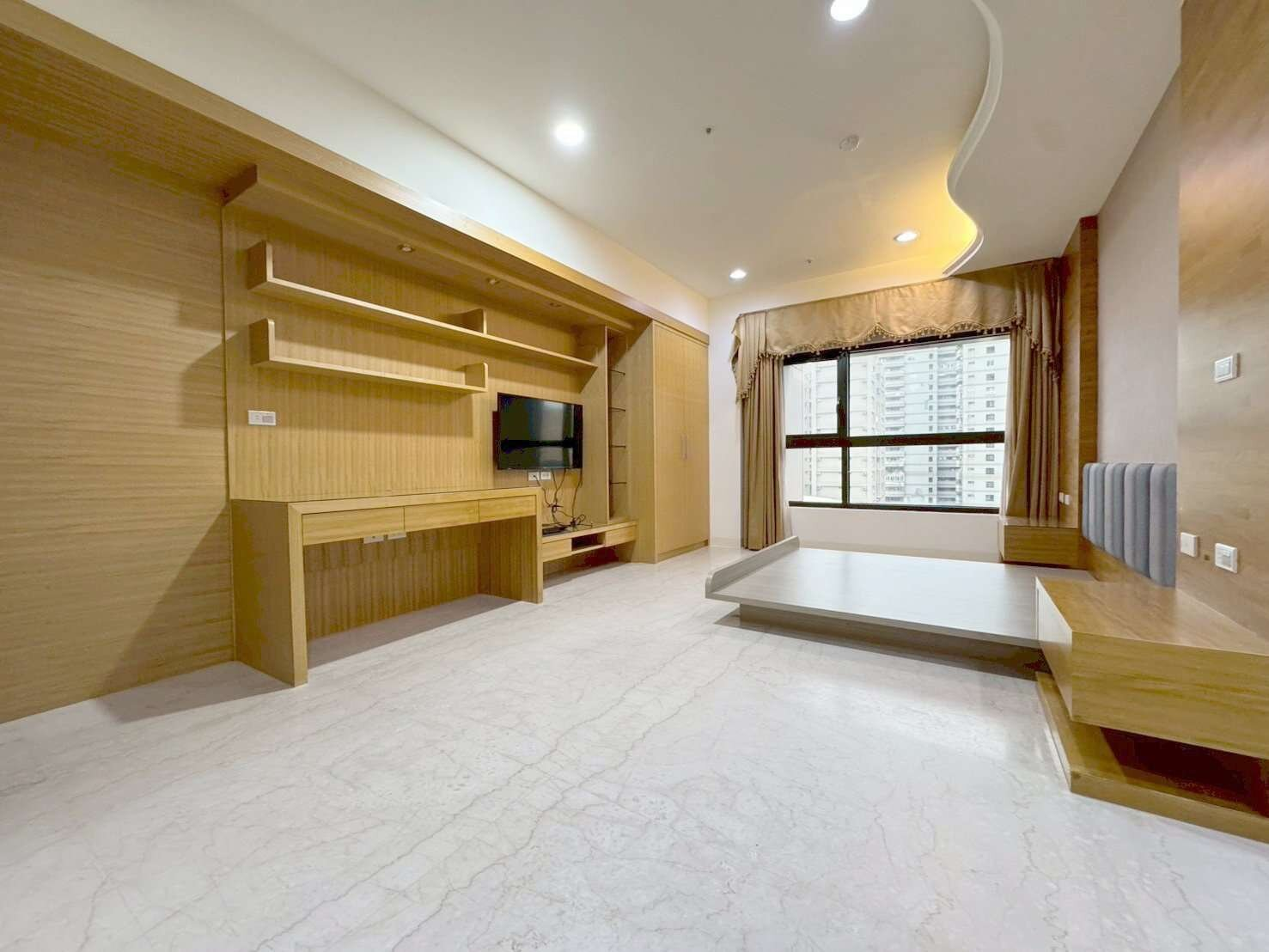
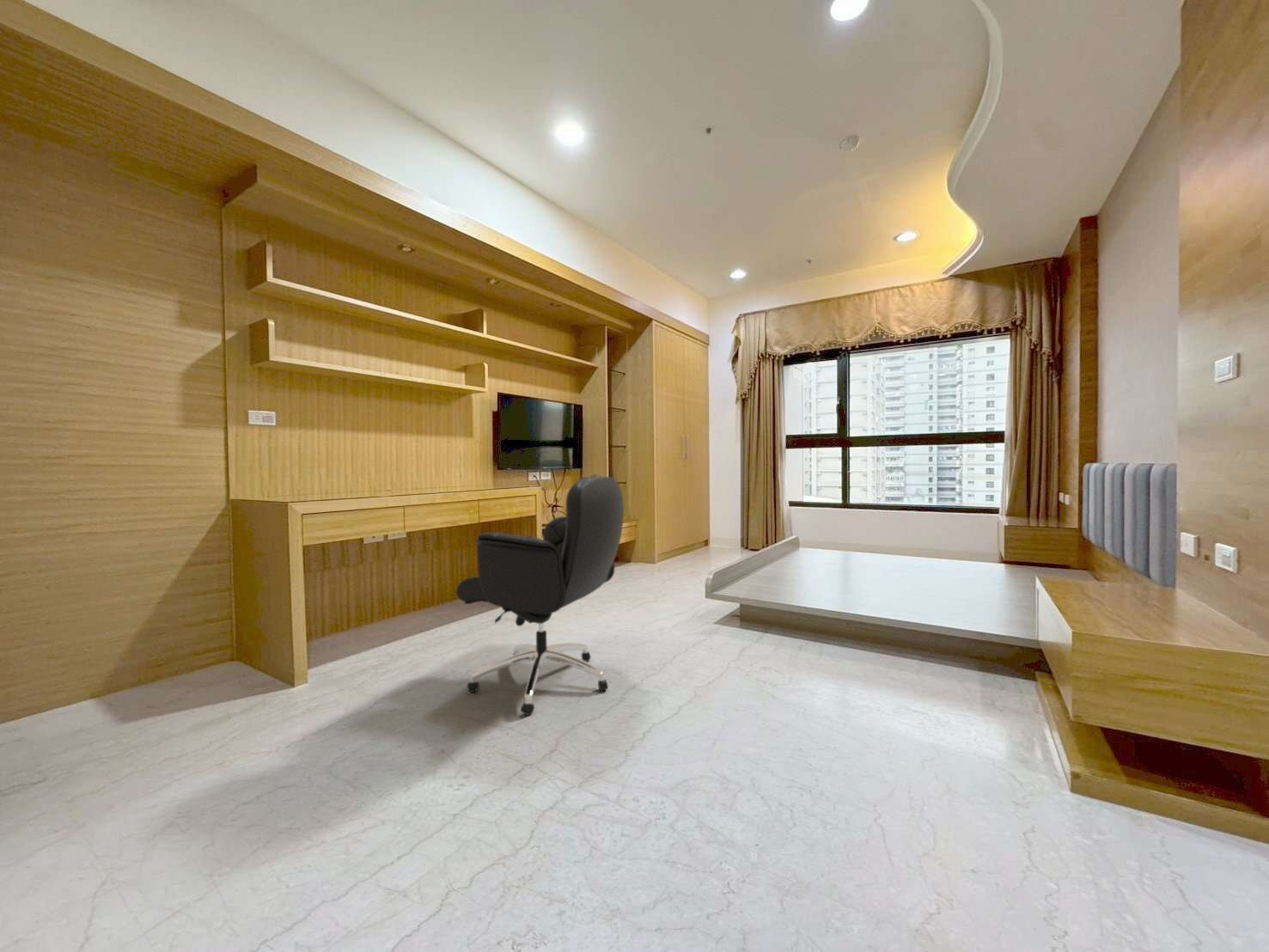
+ office chair (548, 579)
